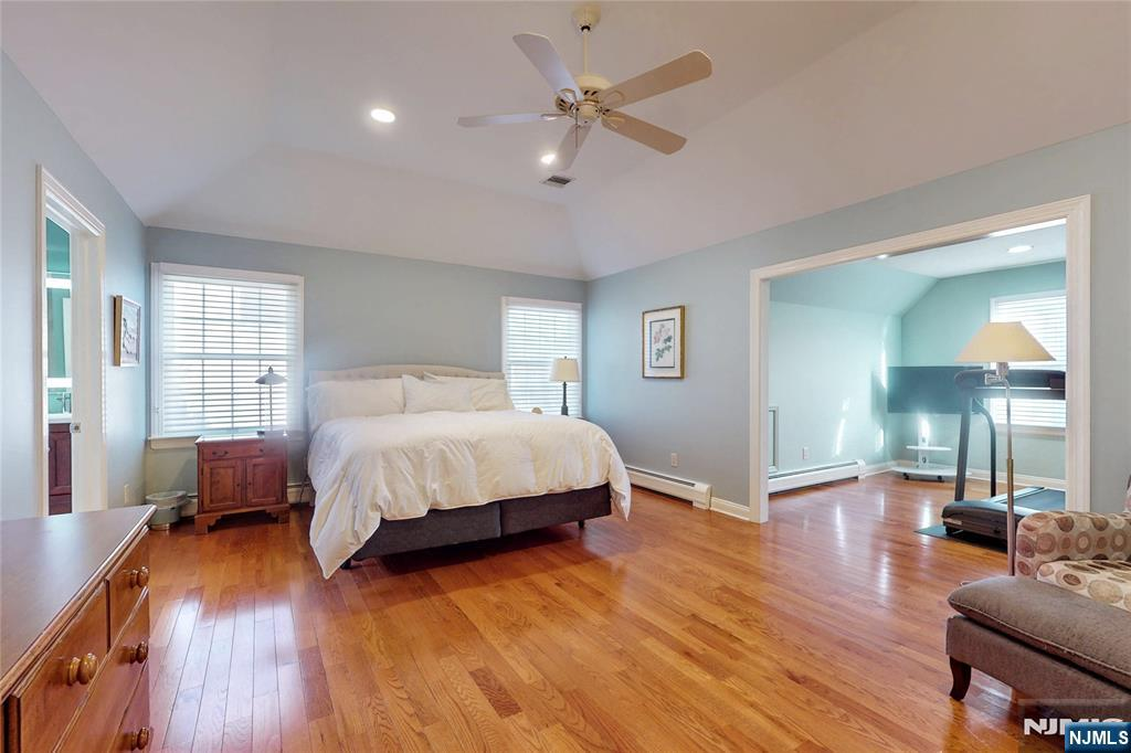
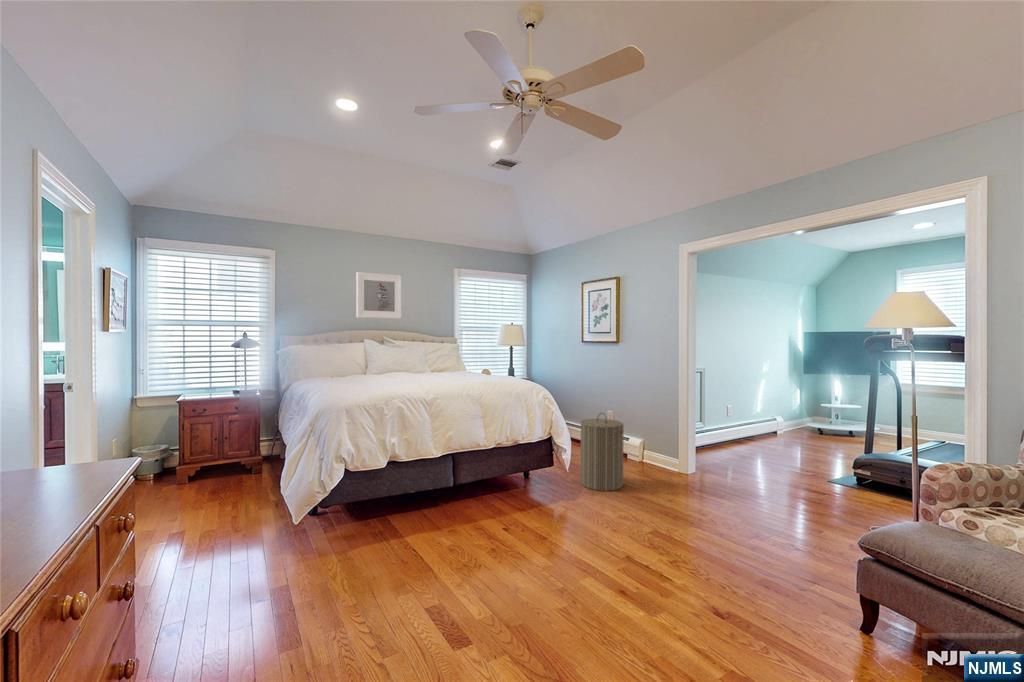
+ laundry hamper (601, 448)
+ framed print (379, 295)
